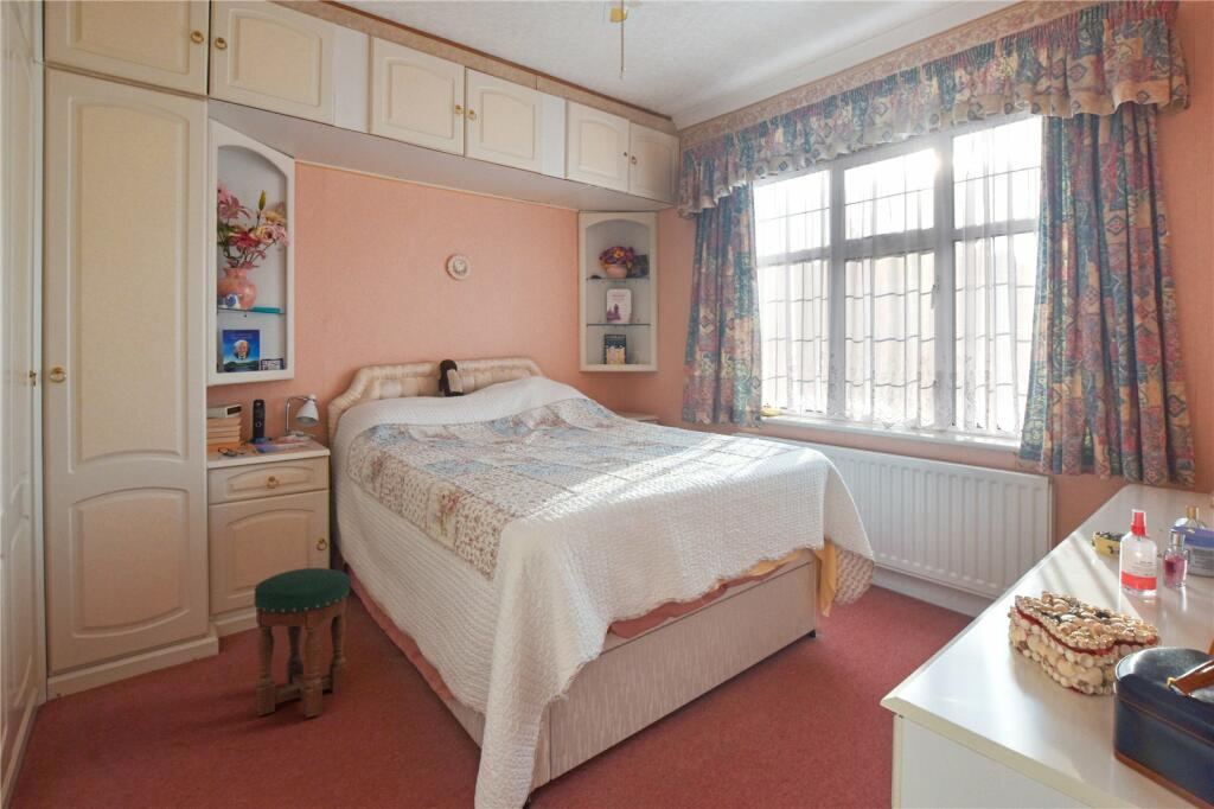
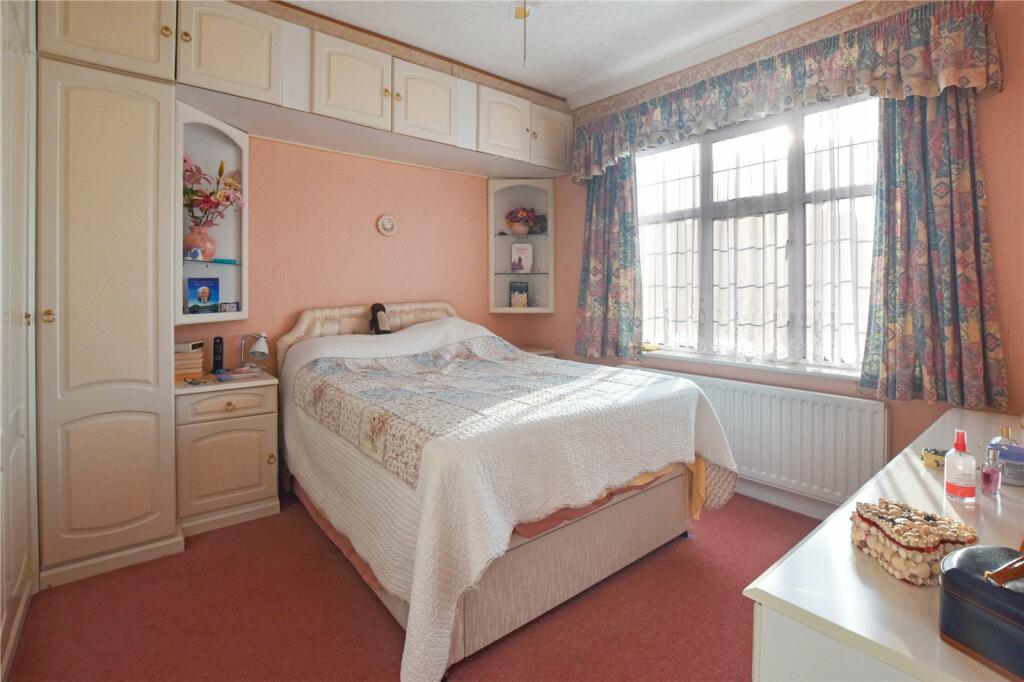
- stool (300, 636)
